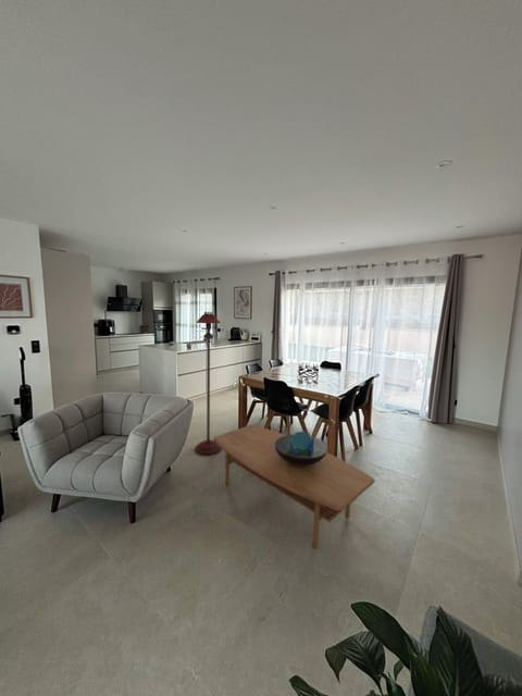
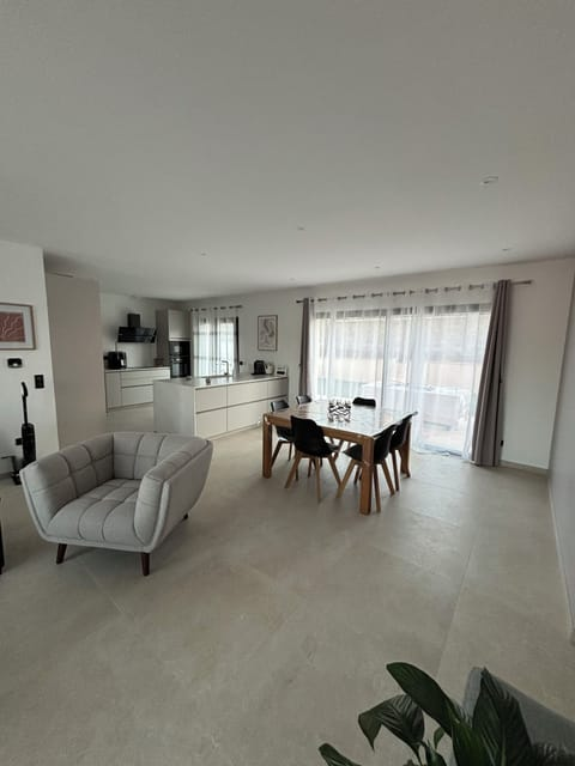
- decorative bowl (300, 445)
- floor lamp (208, 382)
- coffee table (283, 477)
